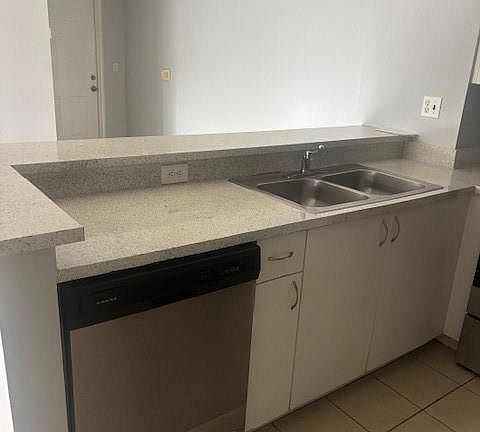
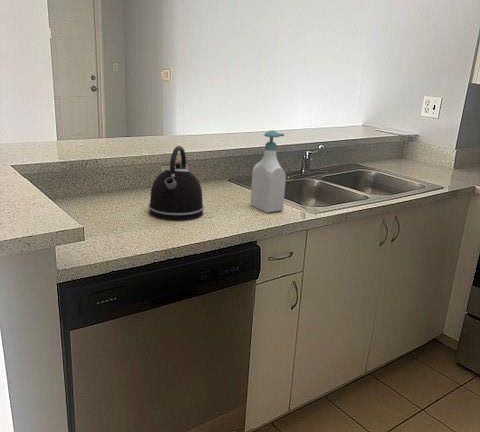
+ soap bottle (271, 169)
+ kettle (177, 179)
